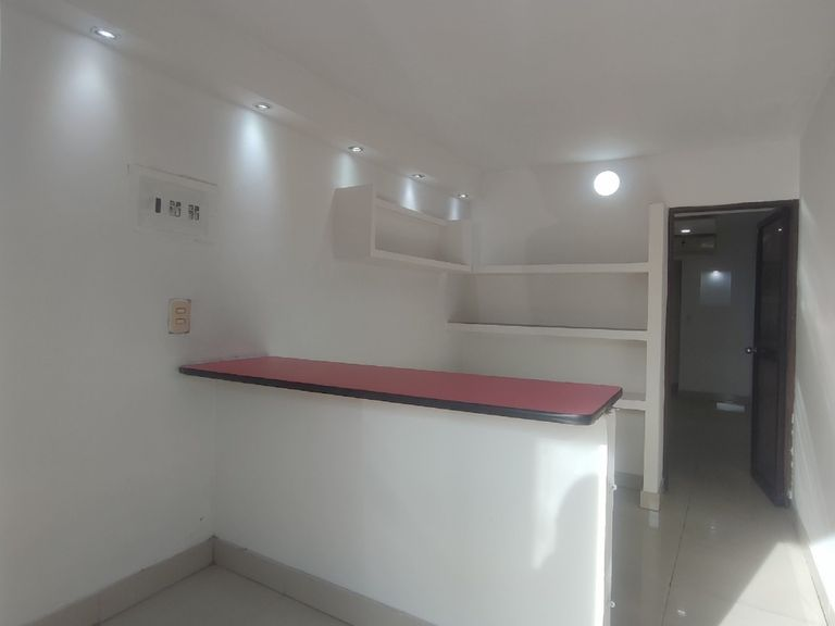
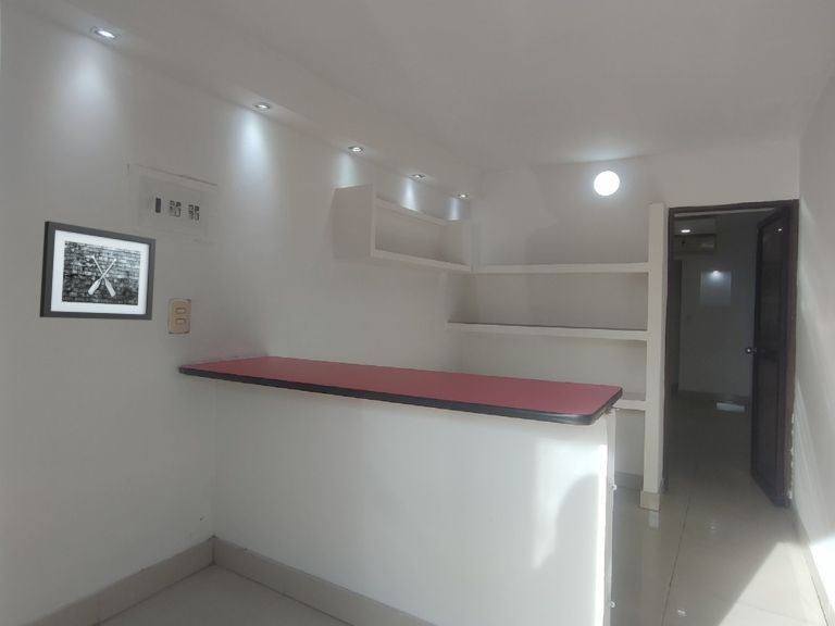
+ wall art (102, 274)
